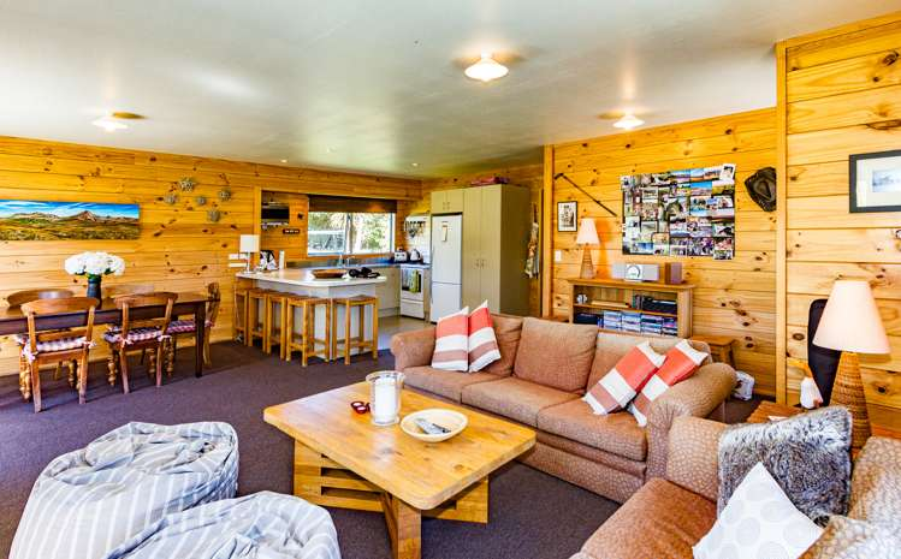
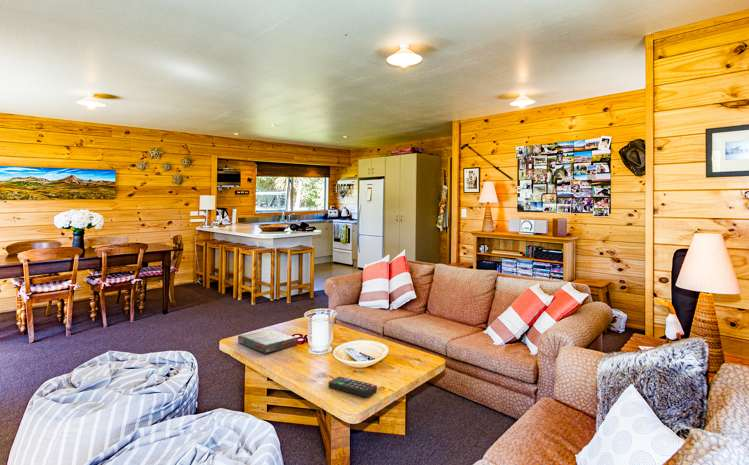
+ remote control (352, 385)
+ board game (267, 340)
